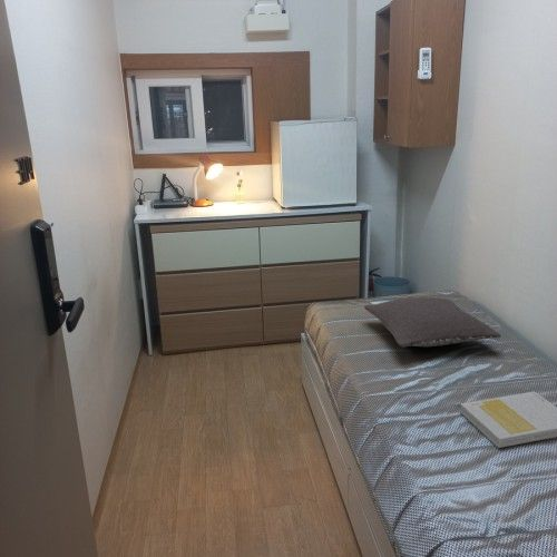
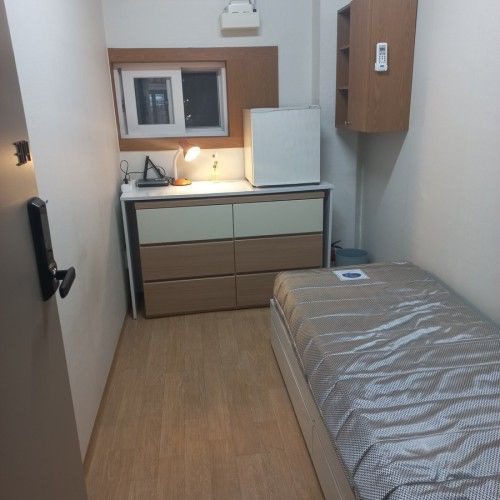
- book (517, 417)
- pillow (427, 320)
